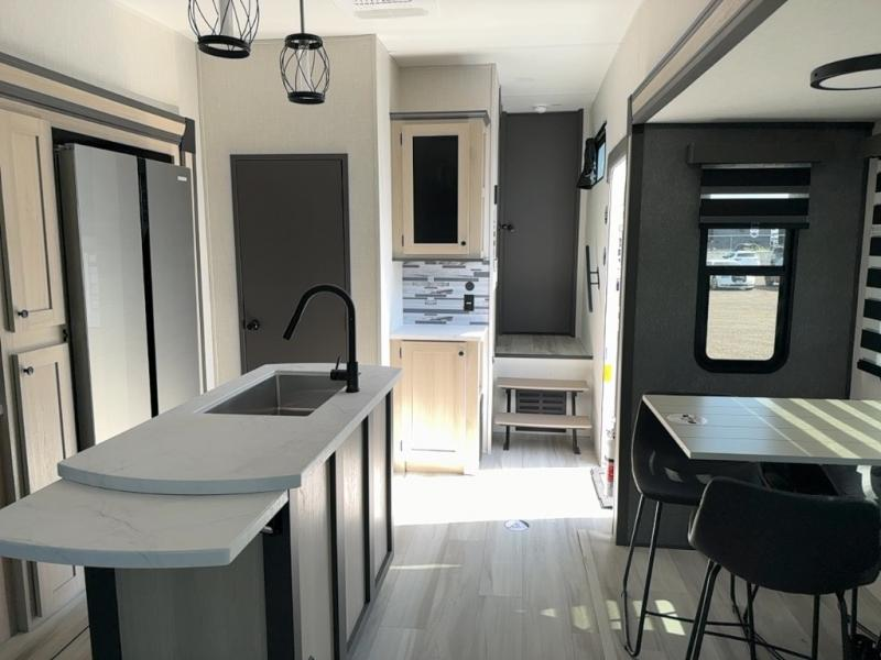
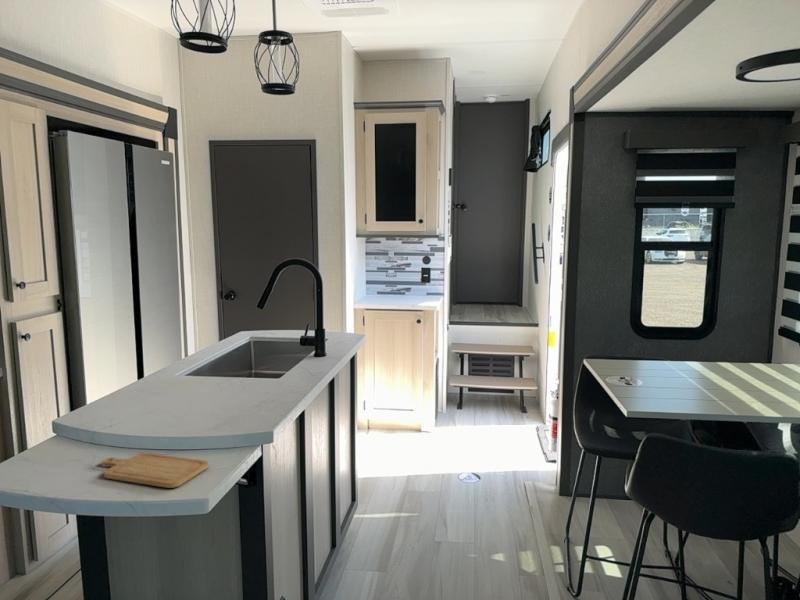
+ chopping board (148, 467)
